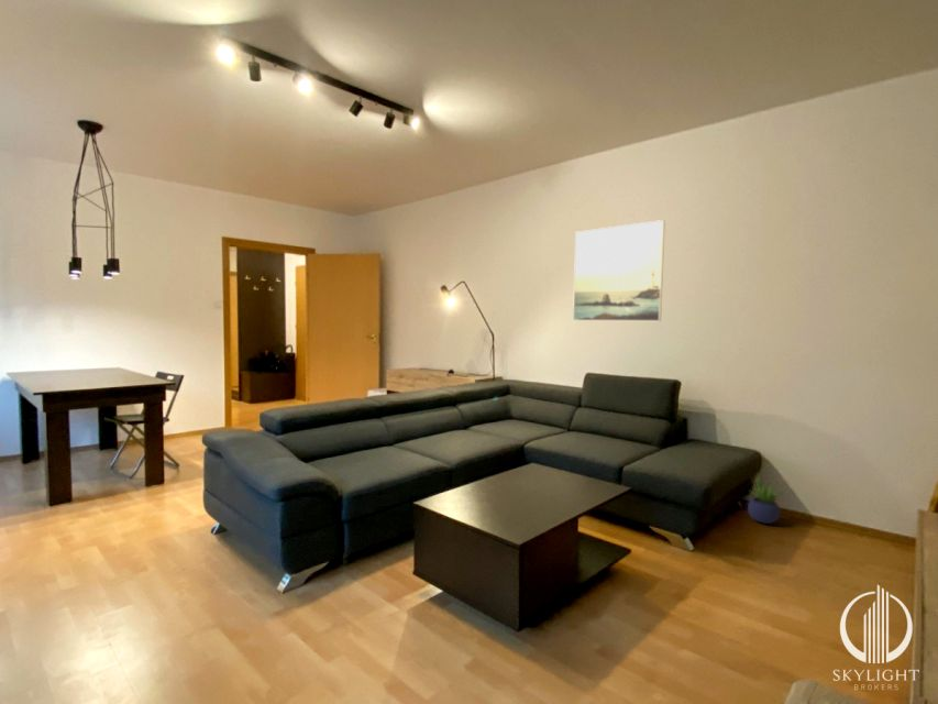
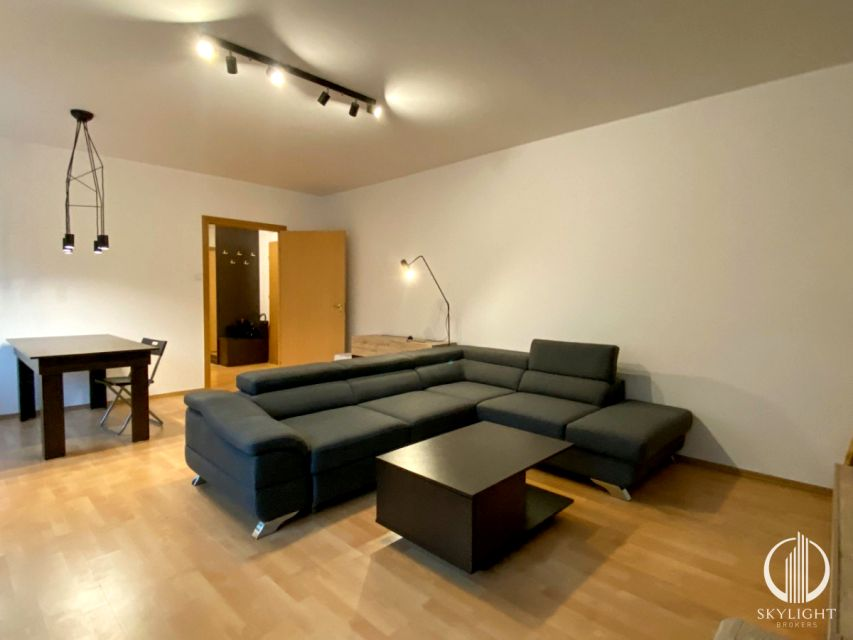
- potted plant (766, 498)
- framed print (616, 274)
